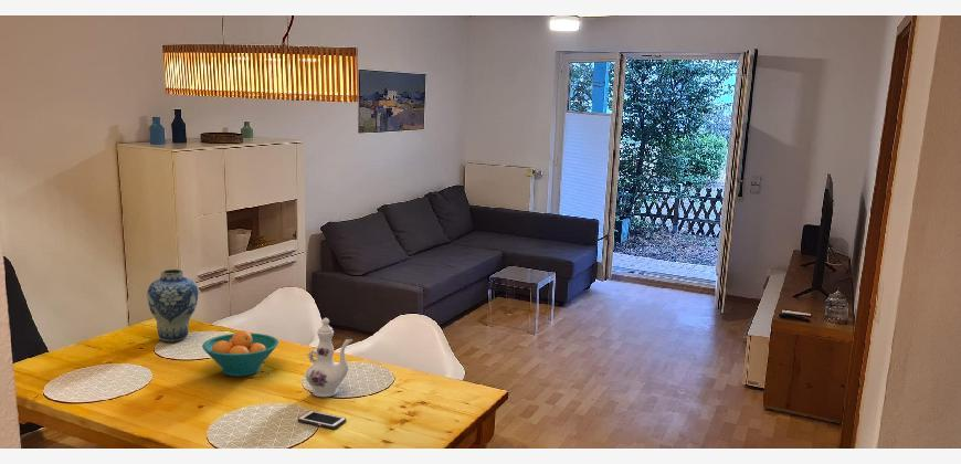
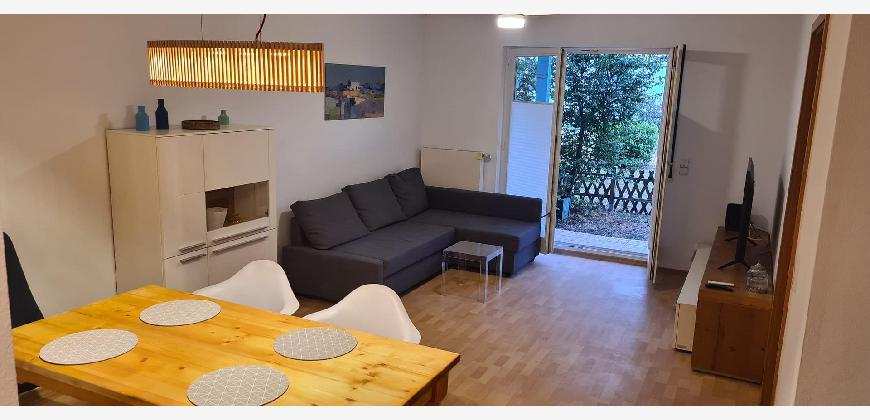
- fruit bowl (241, 350)
- vase (172, 305)
- chinaware (329, 356)
- cell phone (321, 419)
